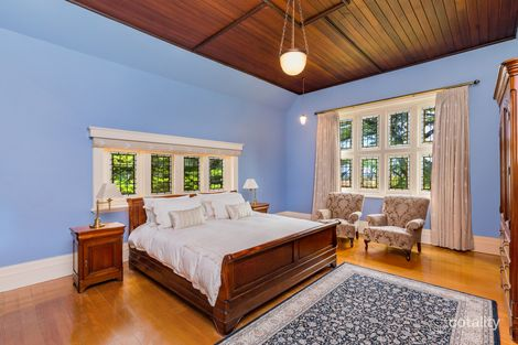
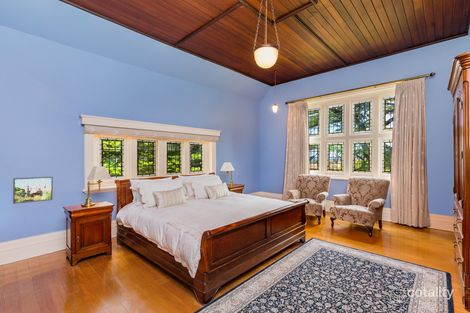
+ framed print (33, 189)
